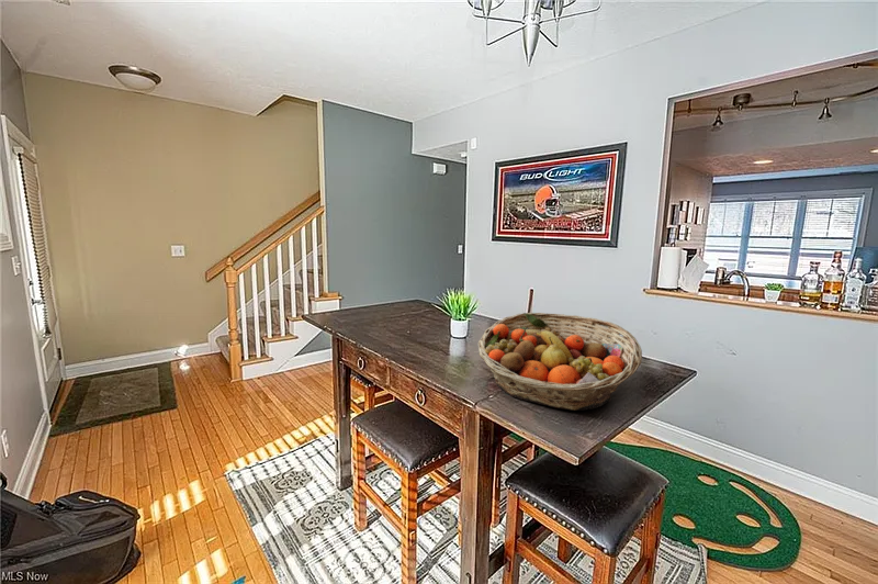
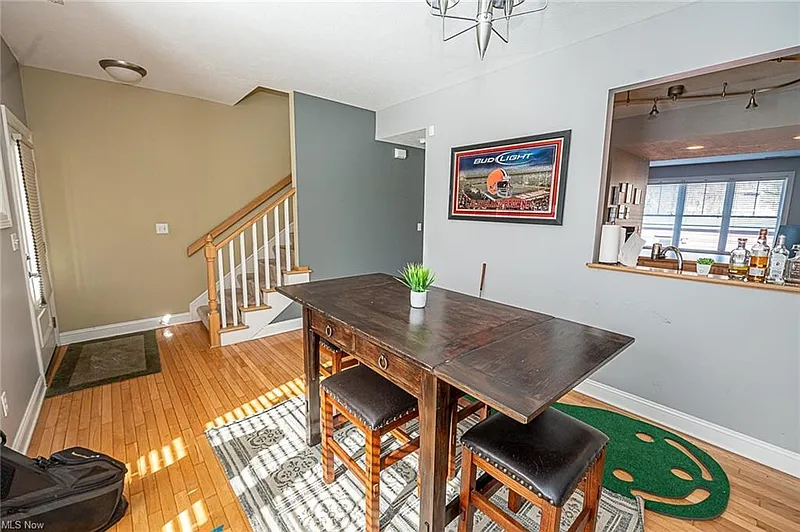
- fruit basket (553, 356)
